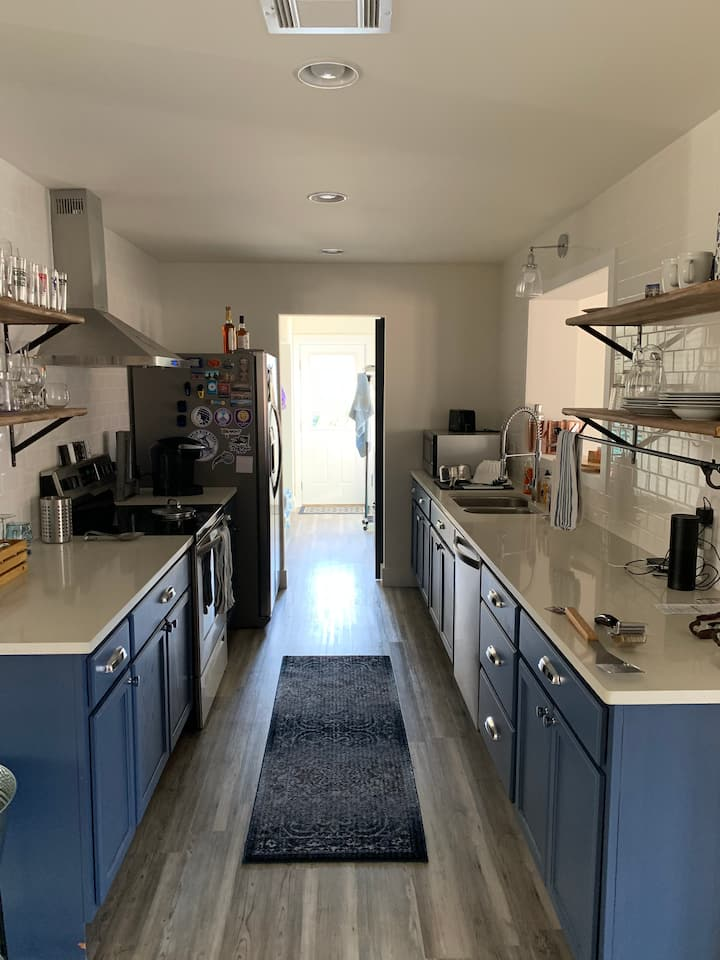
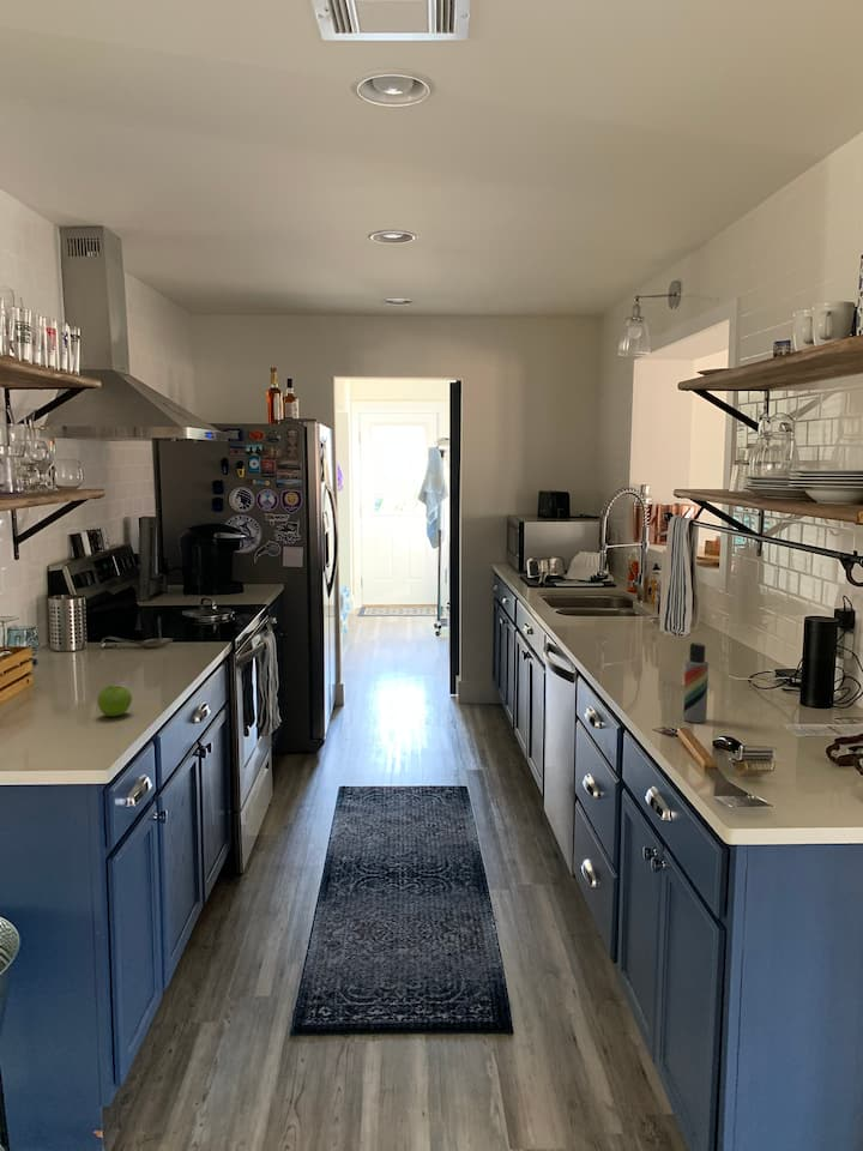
+ lotion bottle (695, 681)
+ fruit (114, 699)
